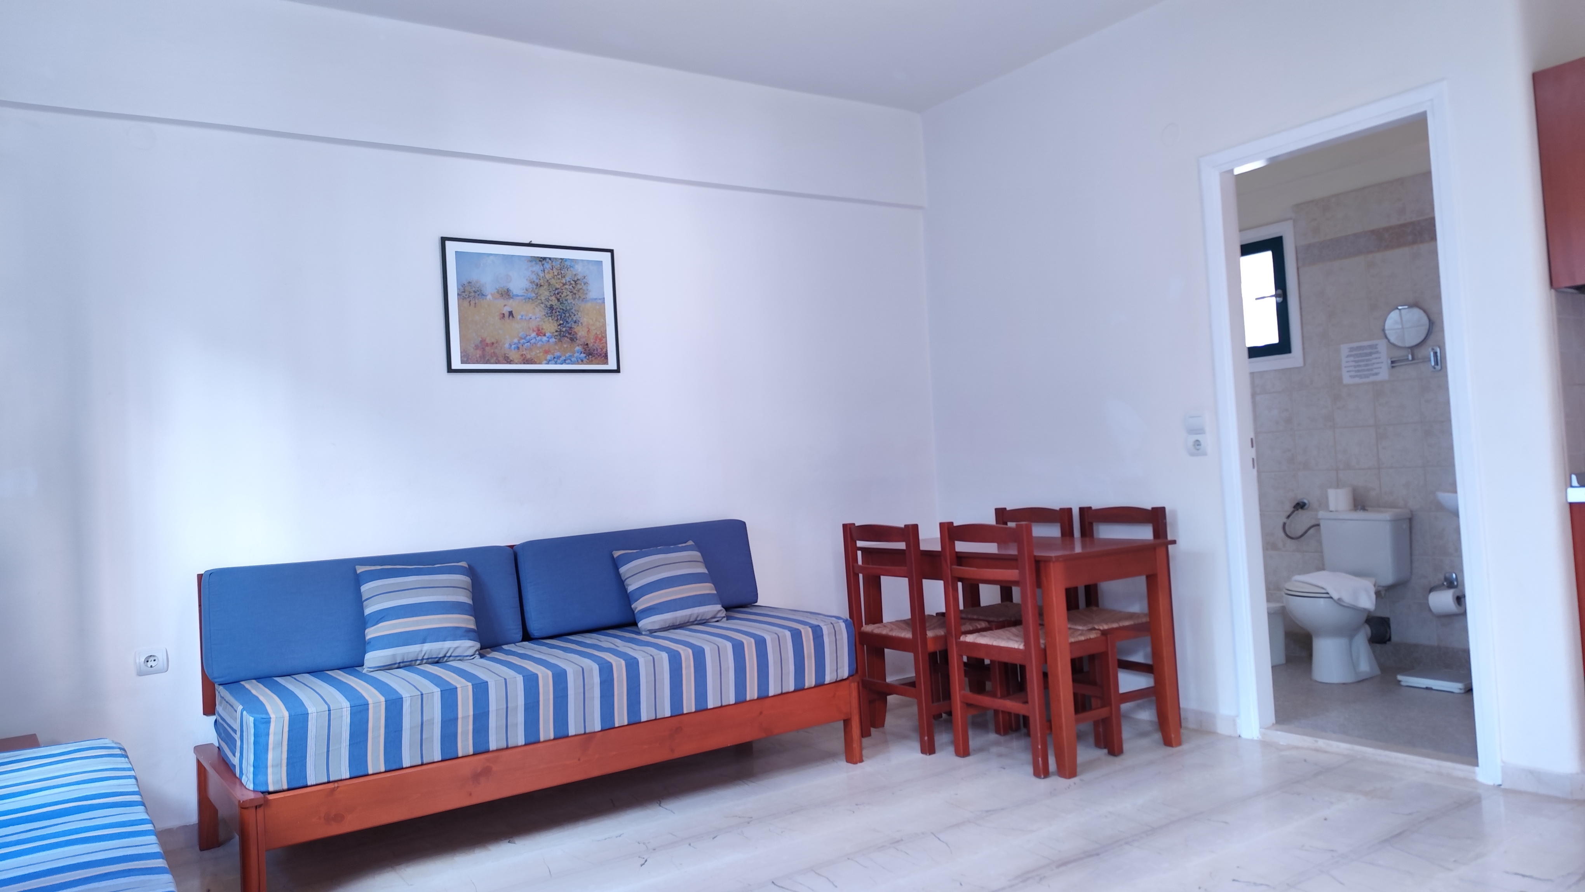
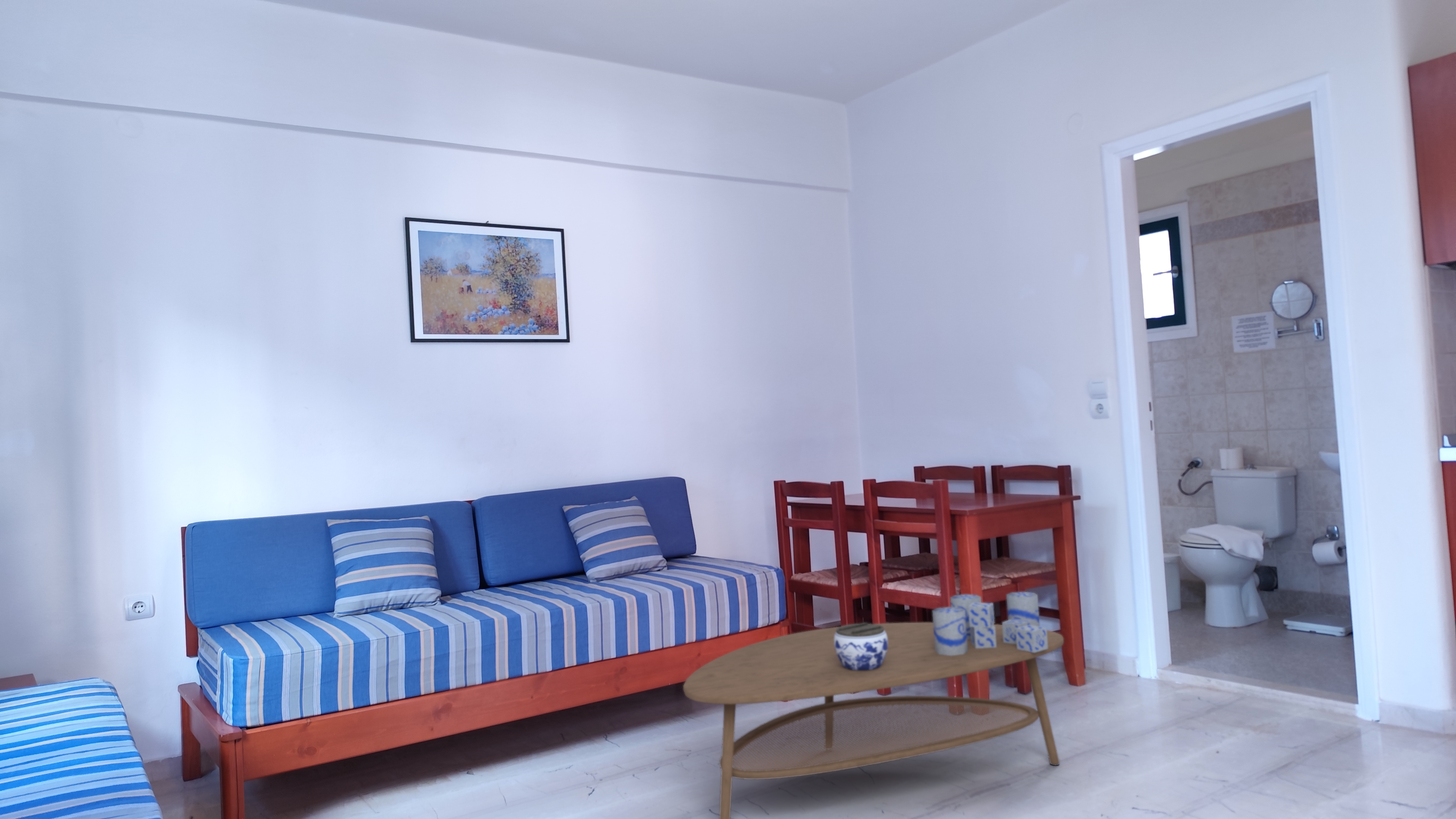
+ jar (861, 646)
+ coffee table (868, 713)
+ candle (989, 621)
